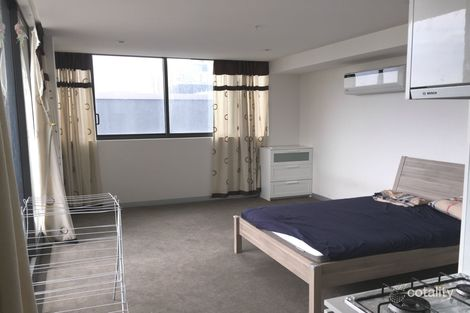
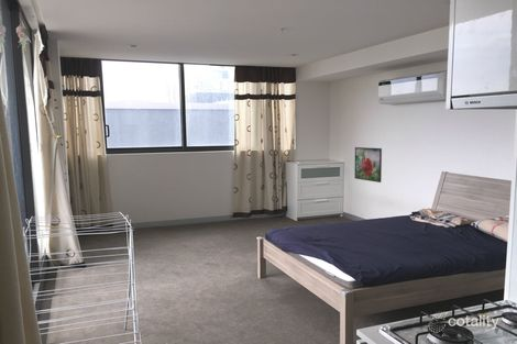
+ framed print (367, 164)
